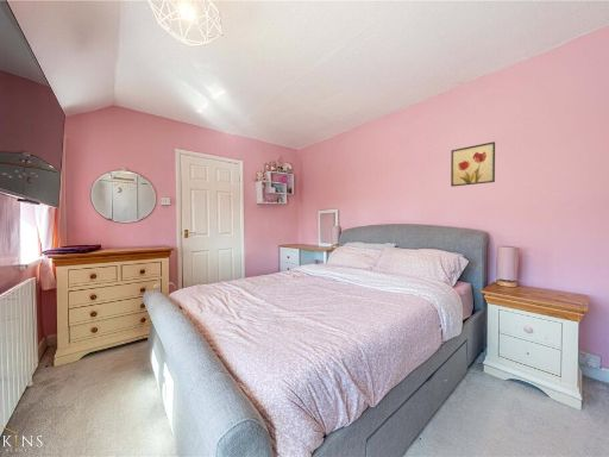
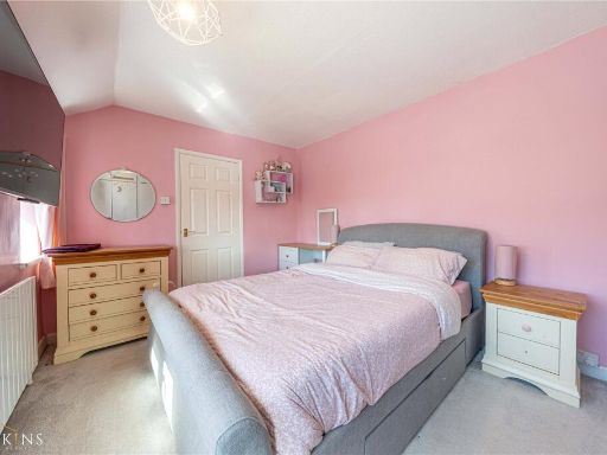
- wall art (472, 165)
